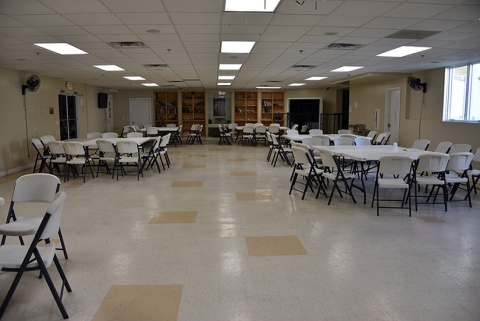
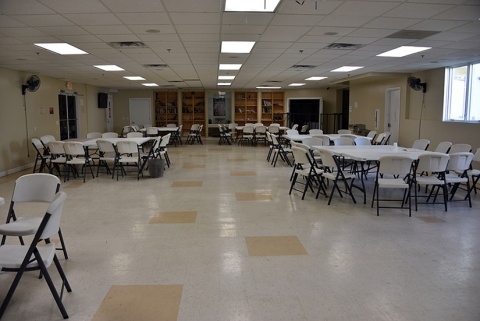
+ waste bin (156, 167)
